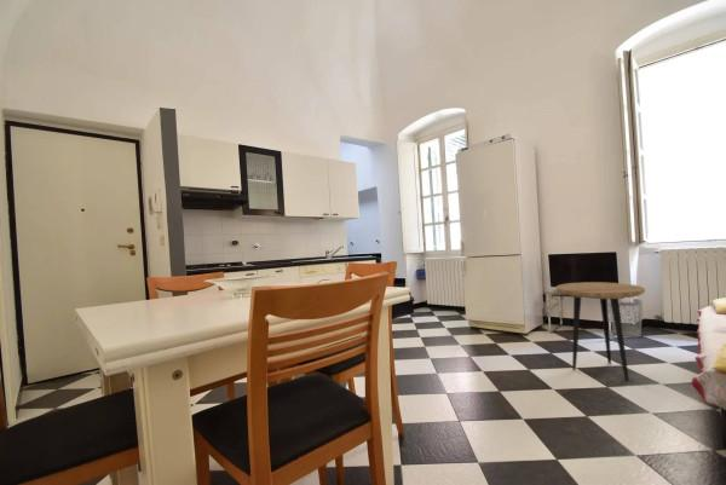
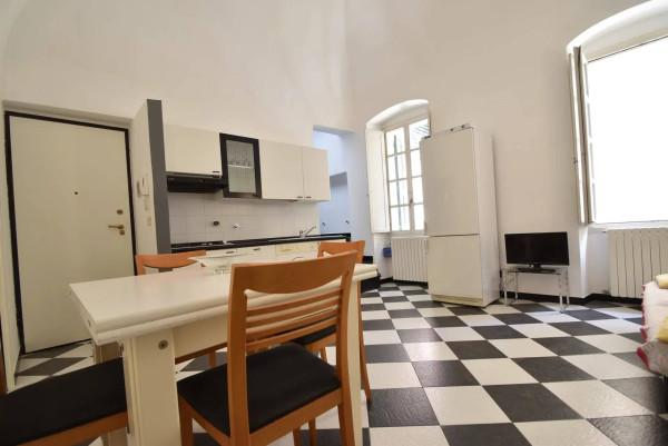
- wastebasket (626, 316)
- side table (604, 329)
